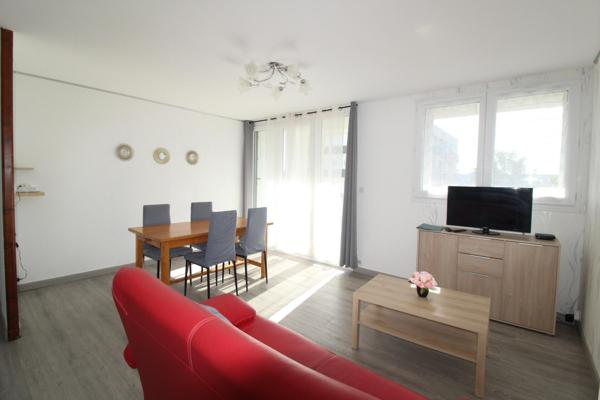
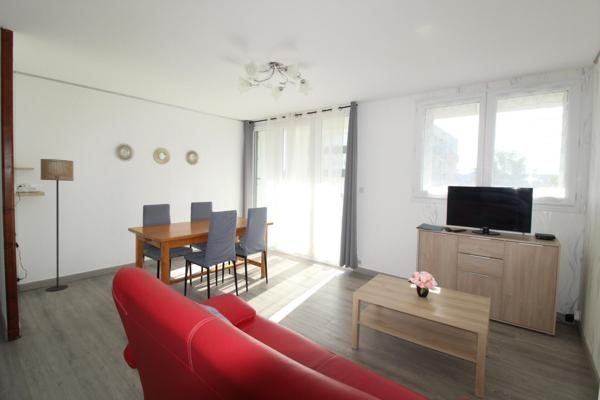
+ floor lamp (57, 224)
